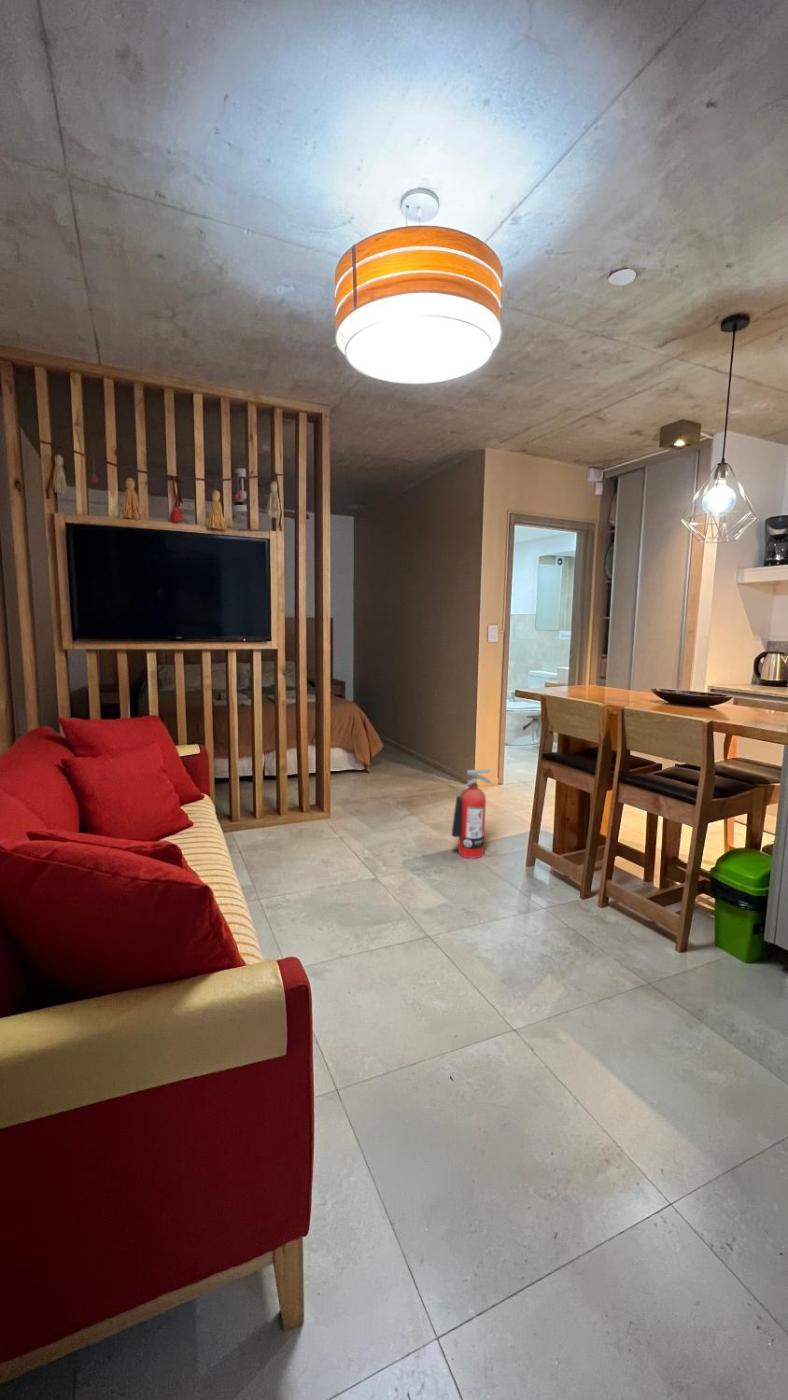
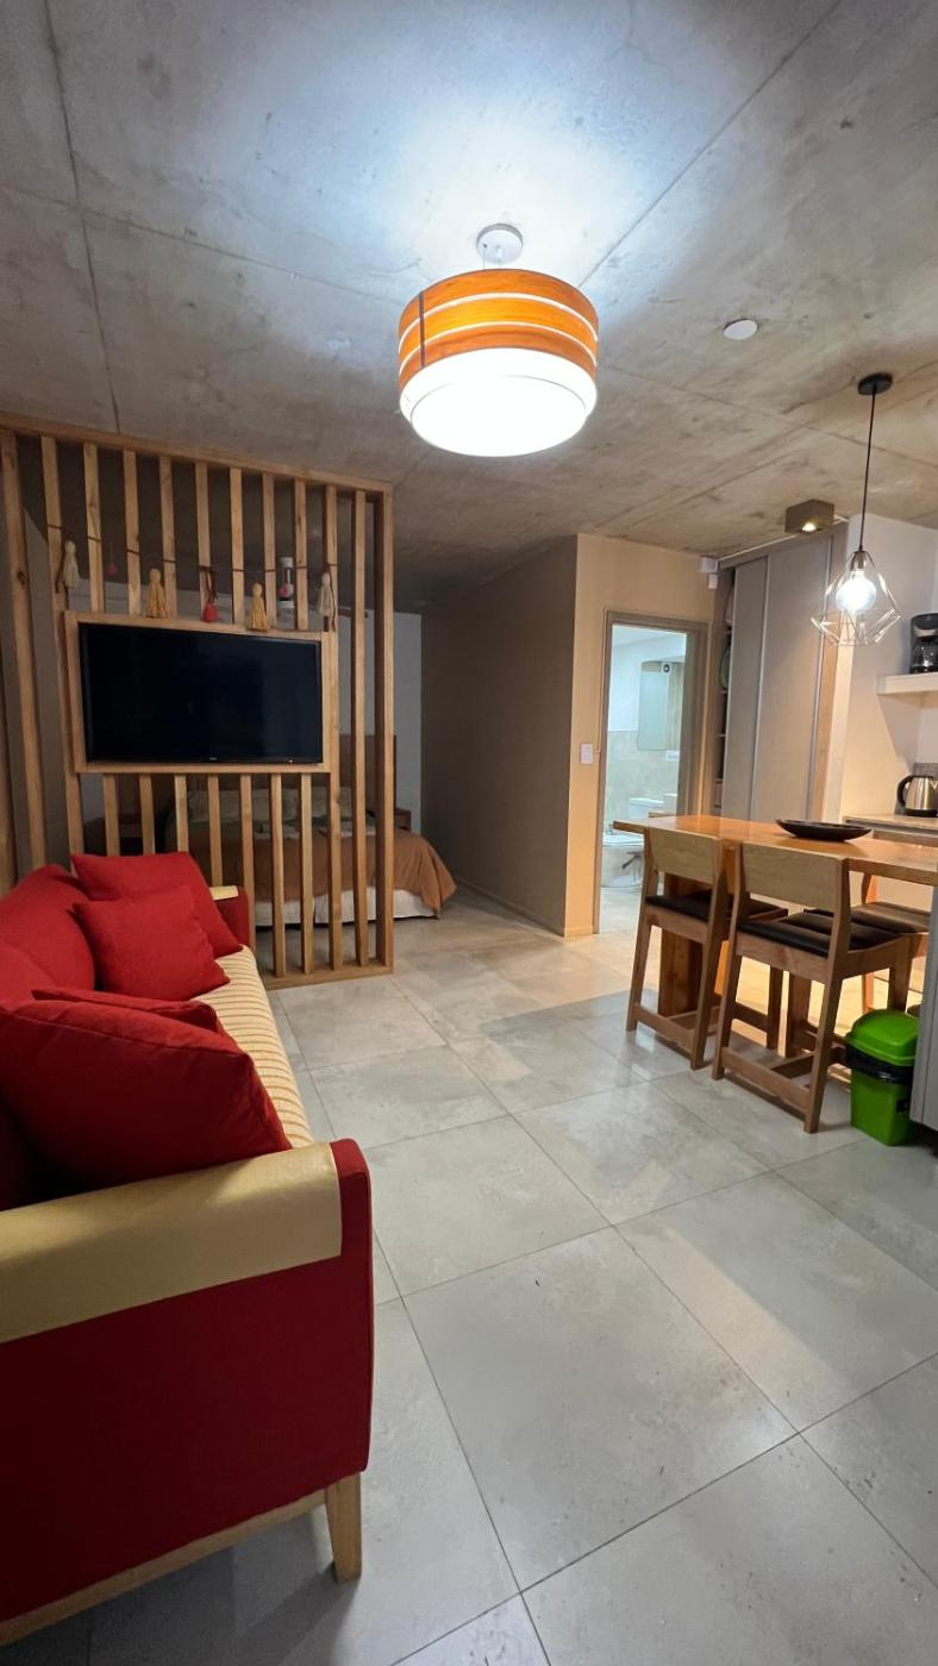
- fire extinguisher (471, 811)
